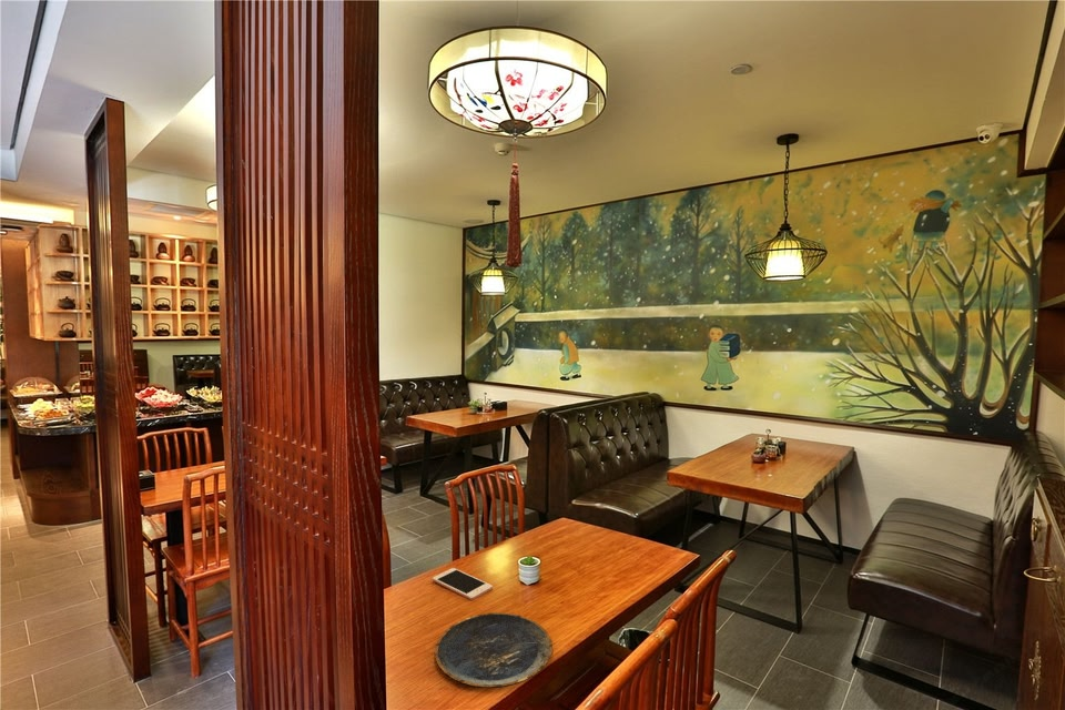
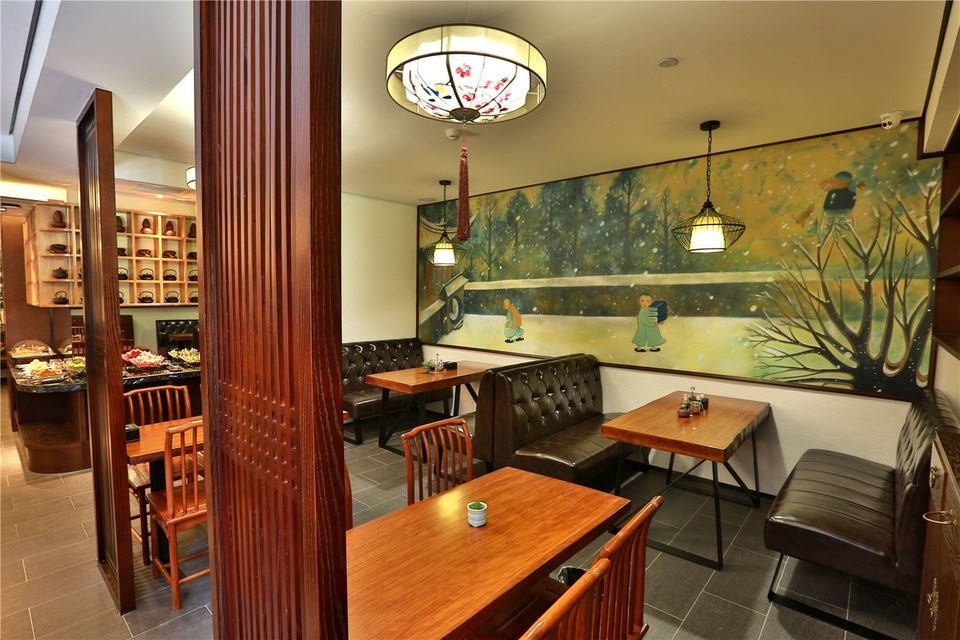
- cell phone (462, 582)
- plate (494, 648)
